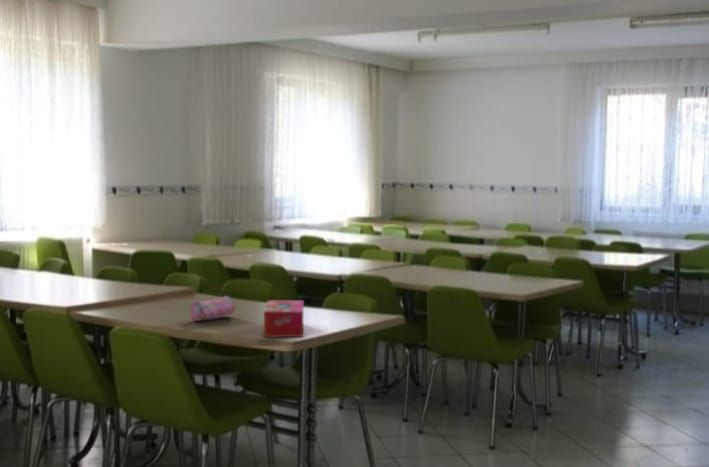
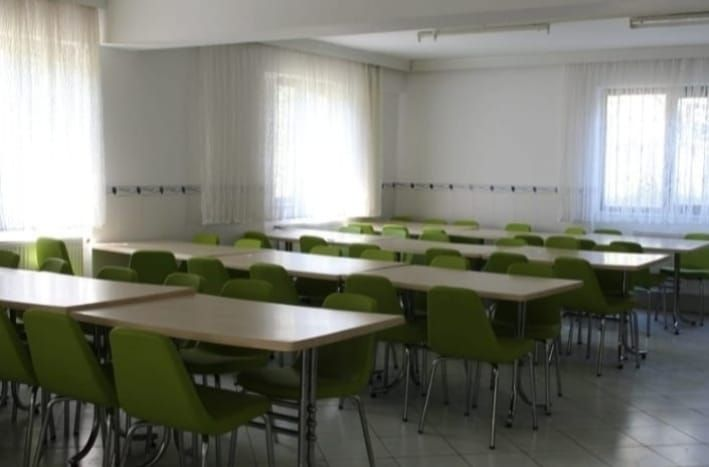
- tissue box (284, 318)
- pencil case (212, 308)
